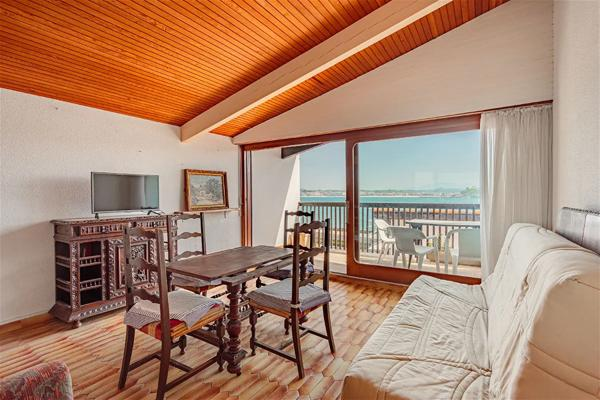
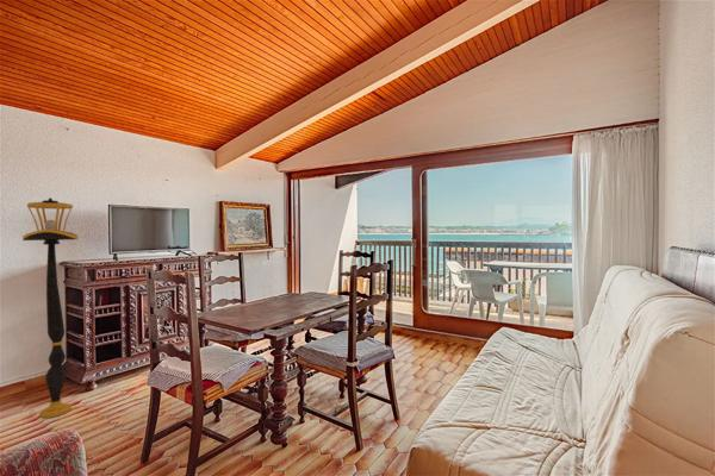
+ floor lamp (52, 303)
